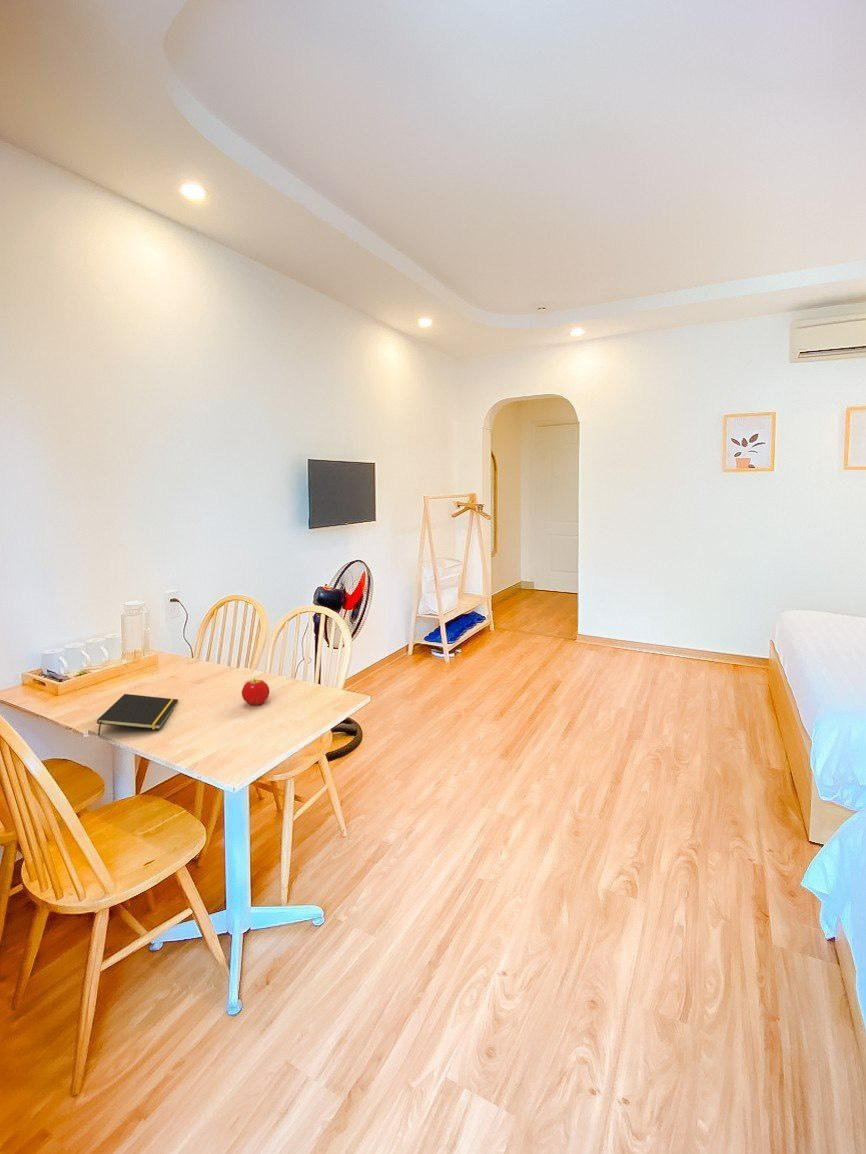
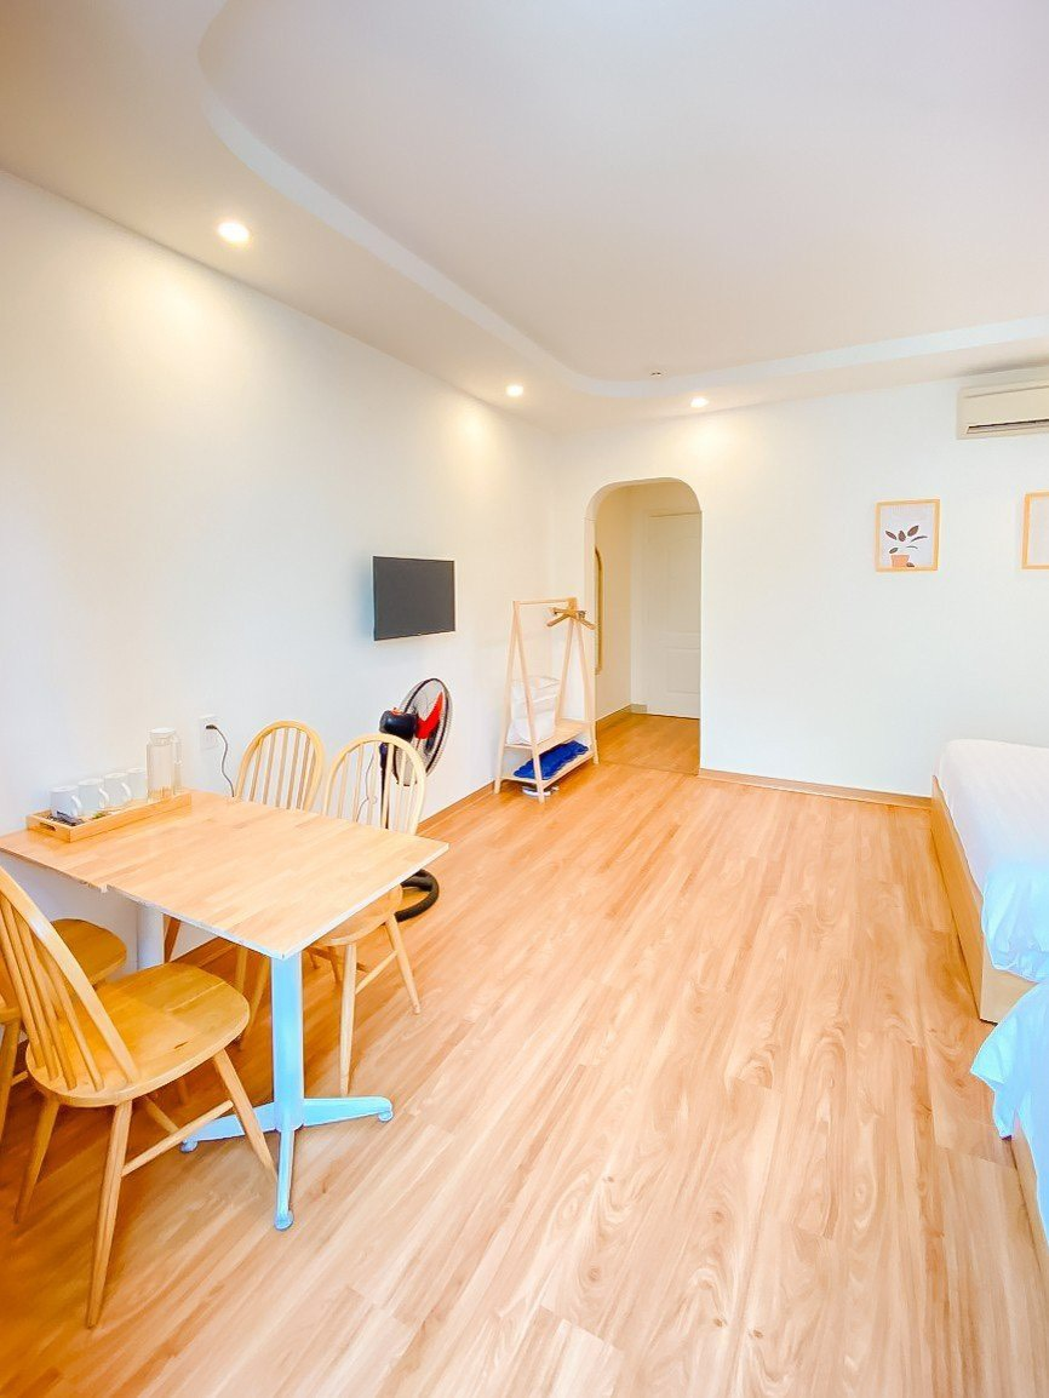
- notepad (140, 710)
- fruit (255, 690)
